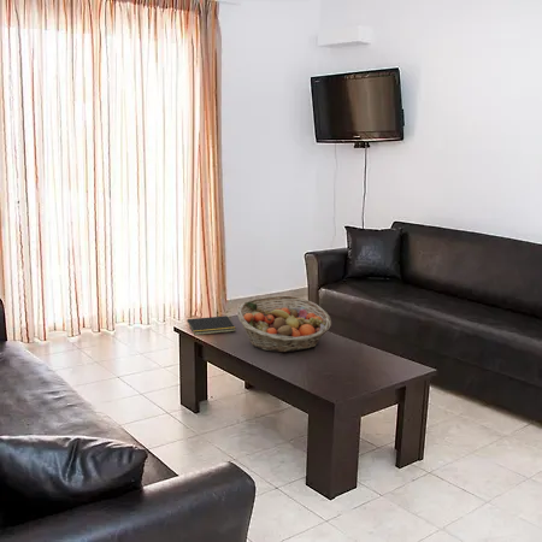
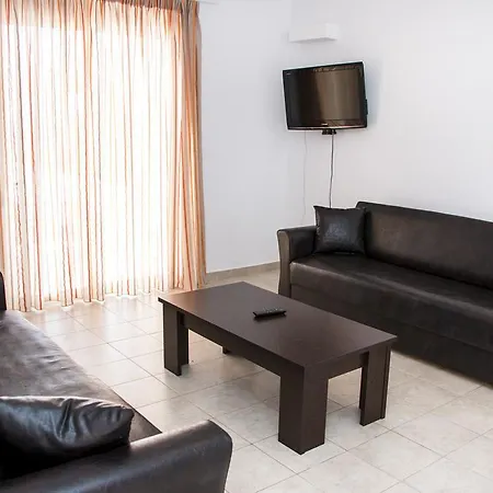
- notepad (211, 324)
- fruit basket (283, 323)
